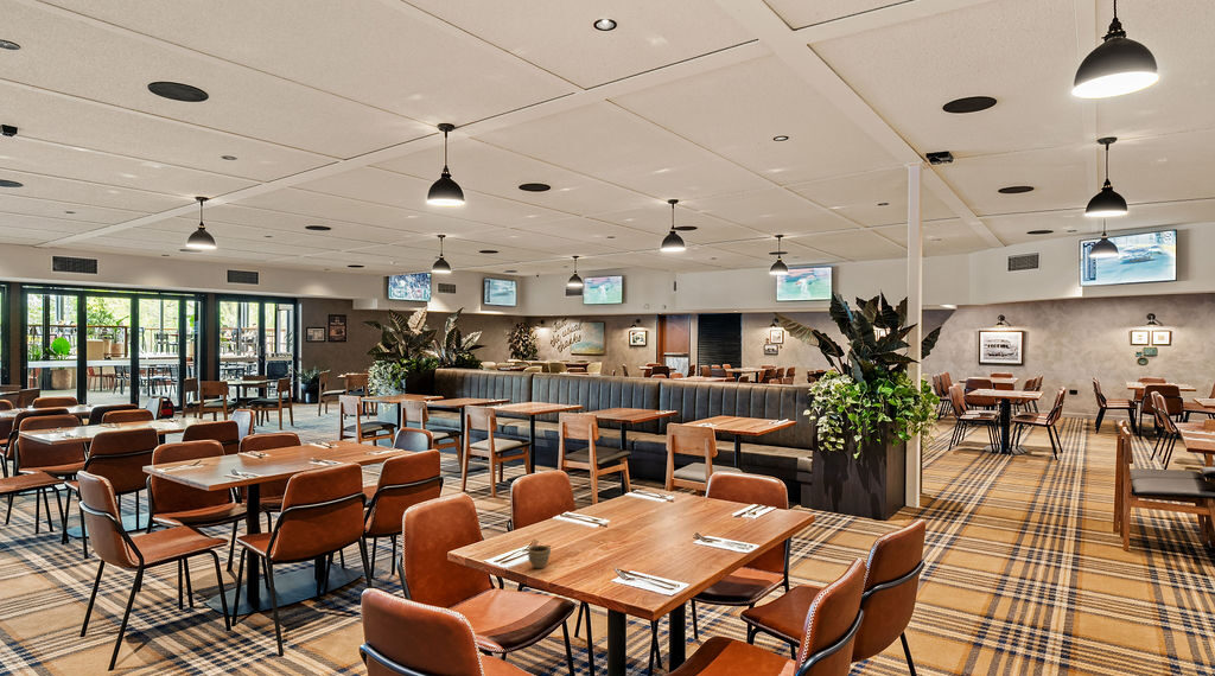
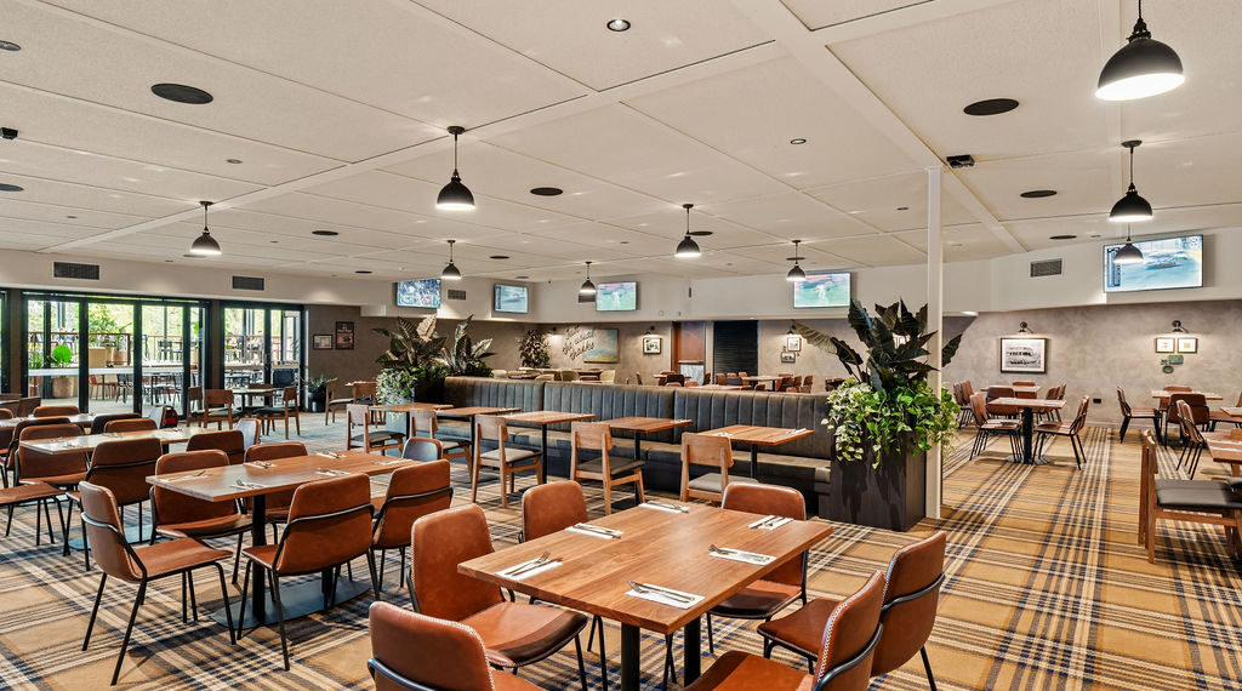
- cup (541, 556)
